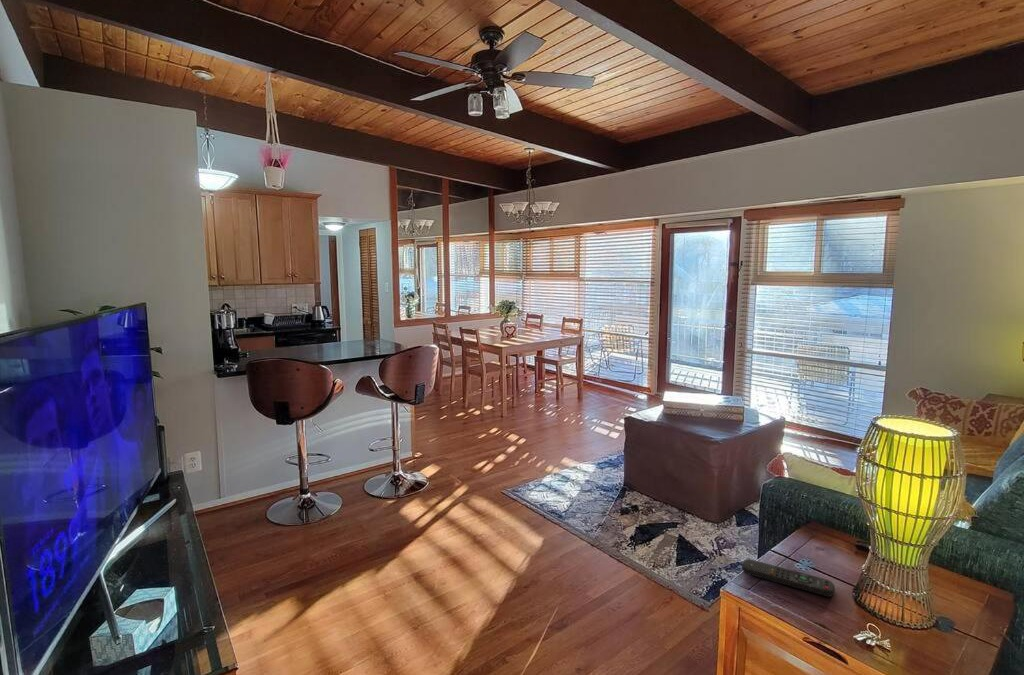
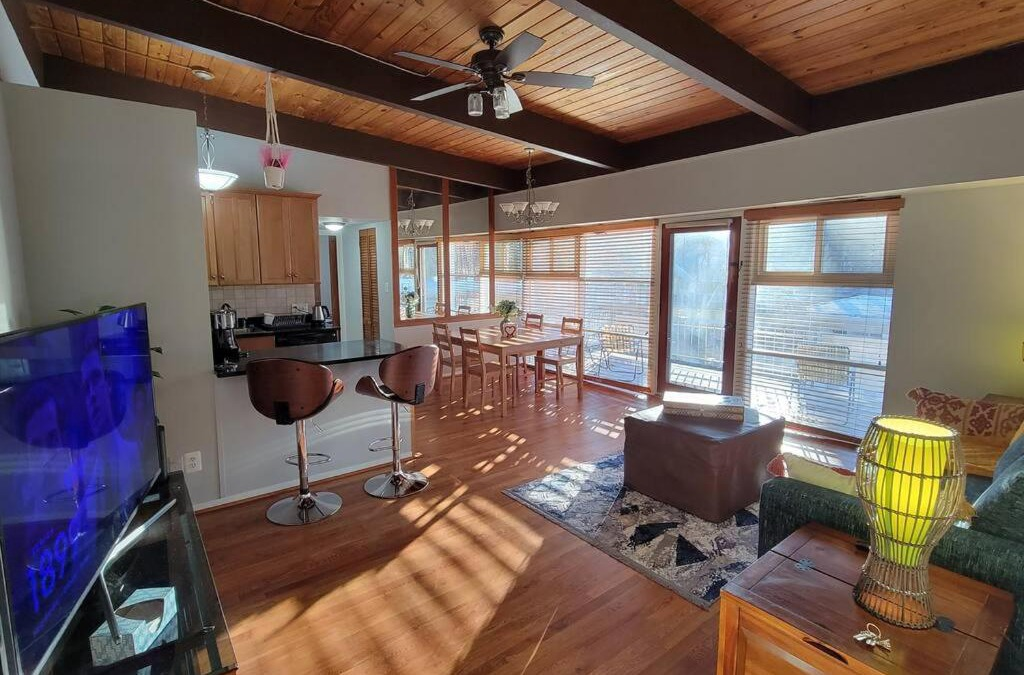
- remote control (786, 576)
